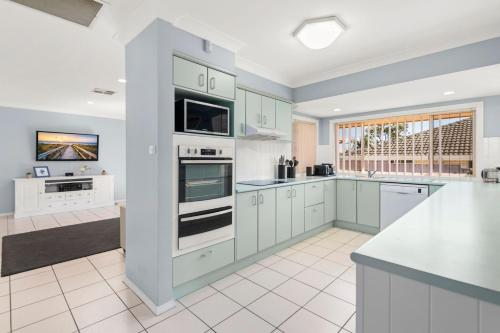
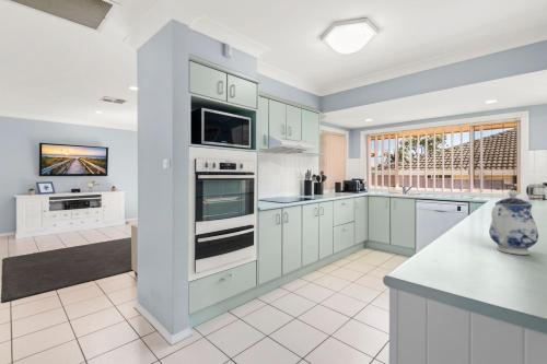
+ teapot (512, 221)
